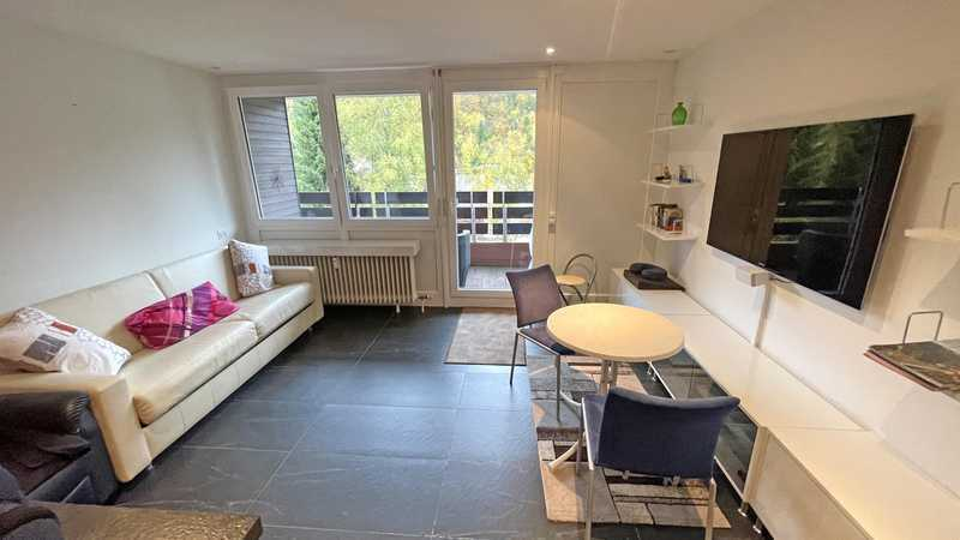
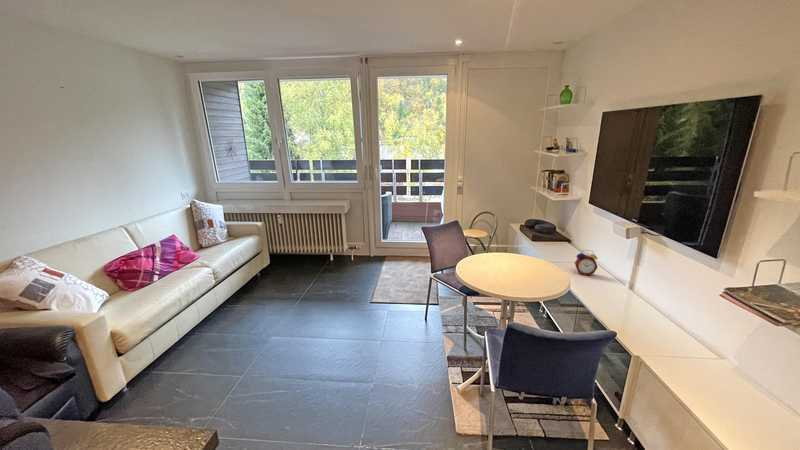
+ alarm clock (585, 261)
